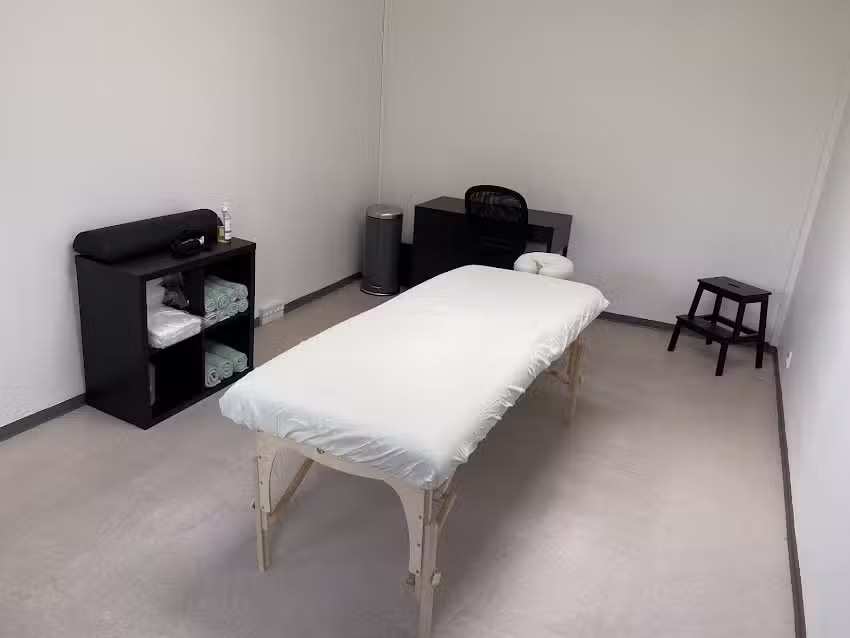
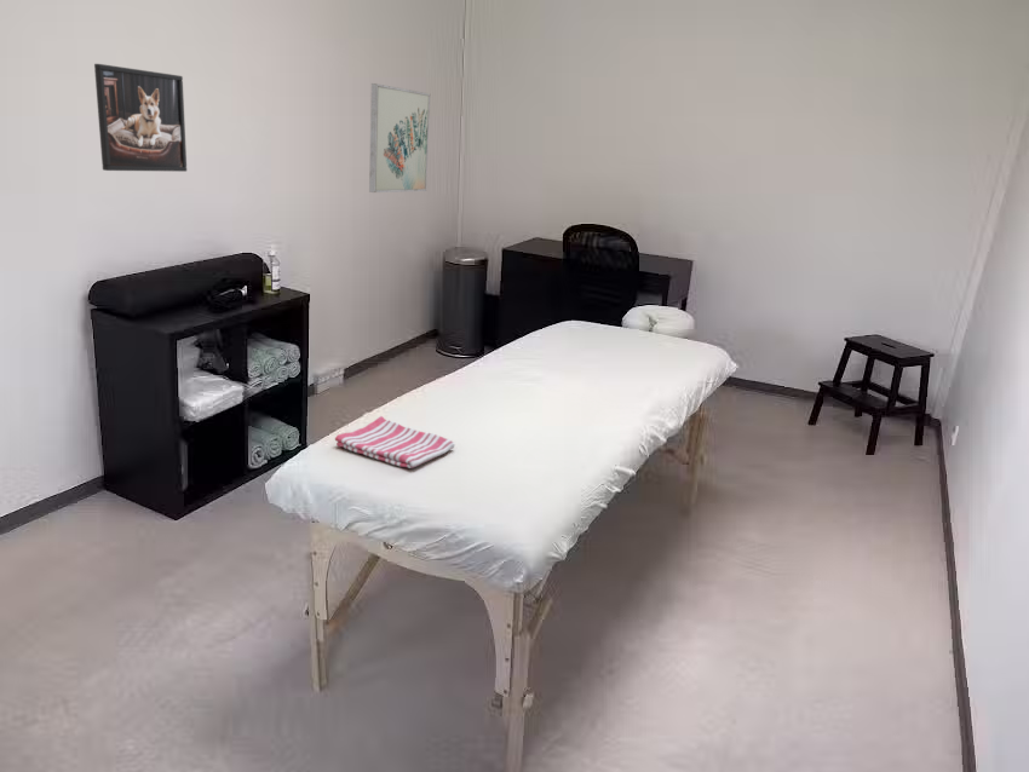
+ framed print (143, 121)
+ dish towel (395, 440)
+ wall art (401, 140)
